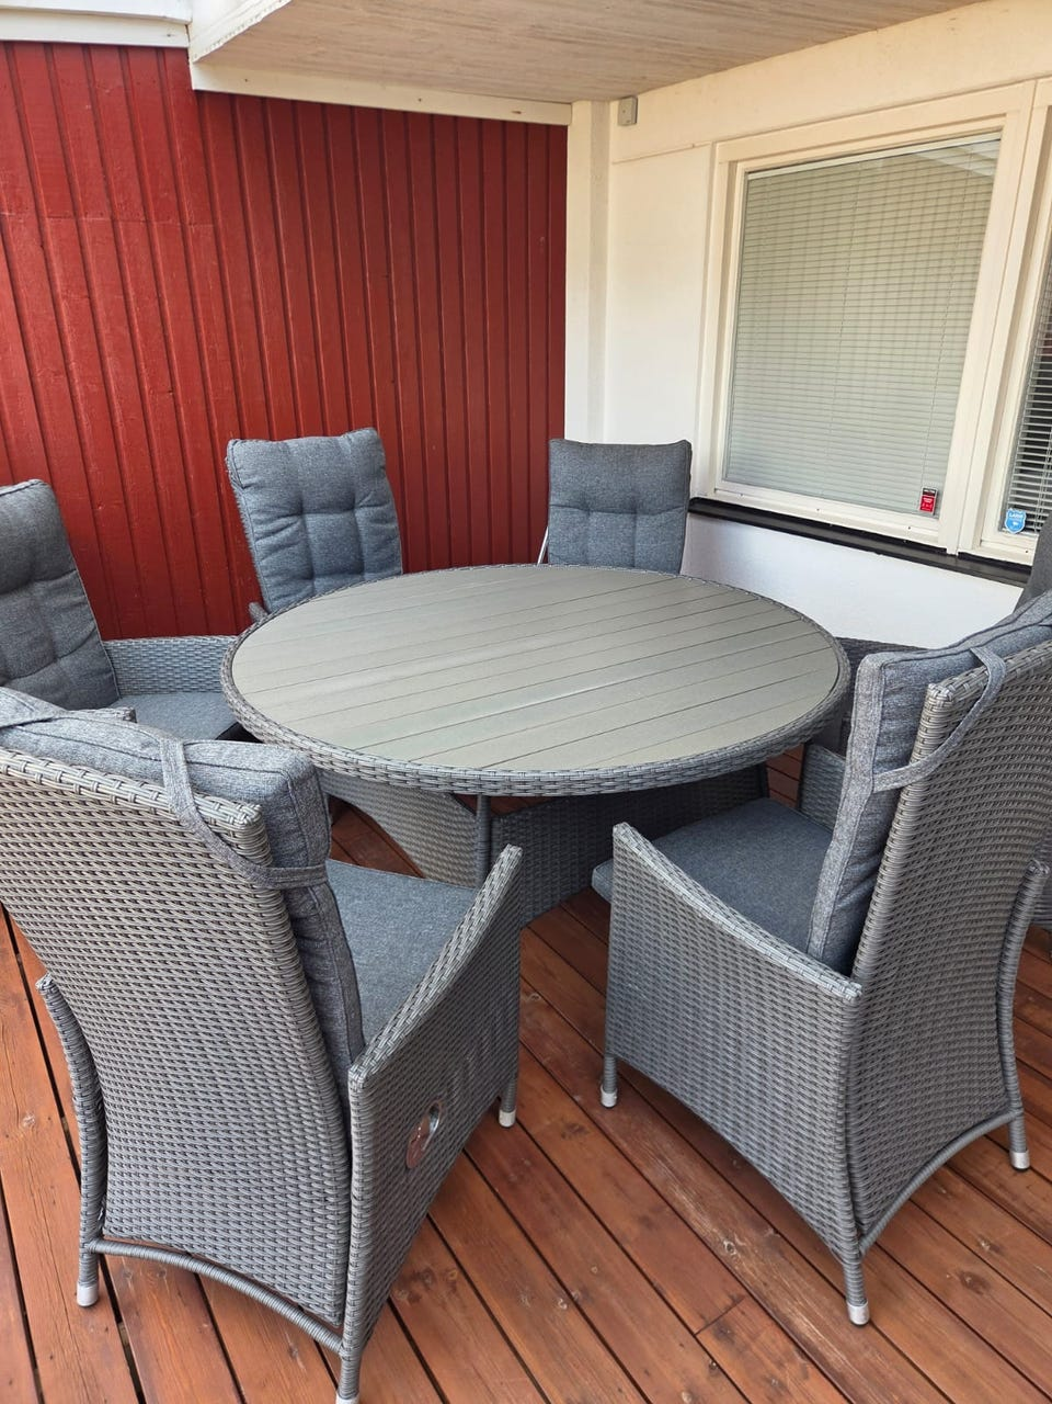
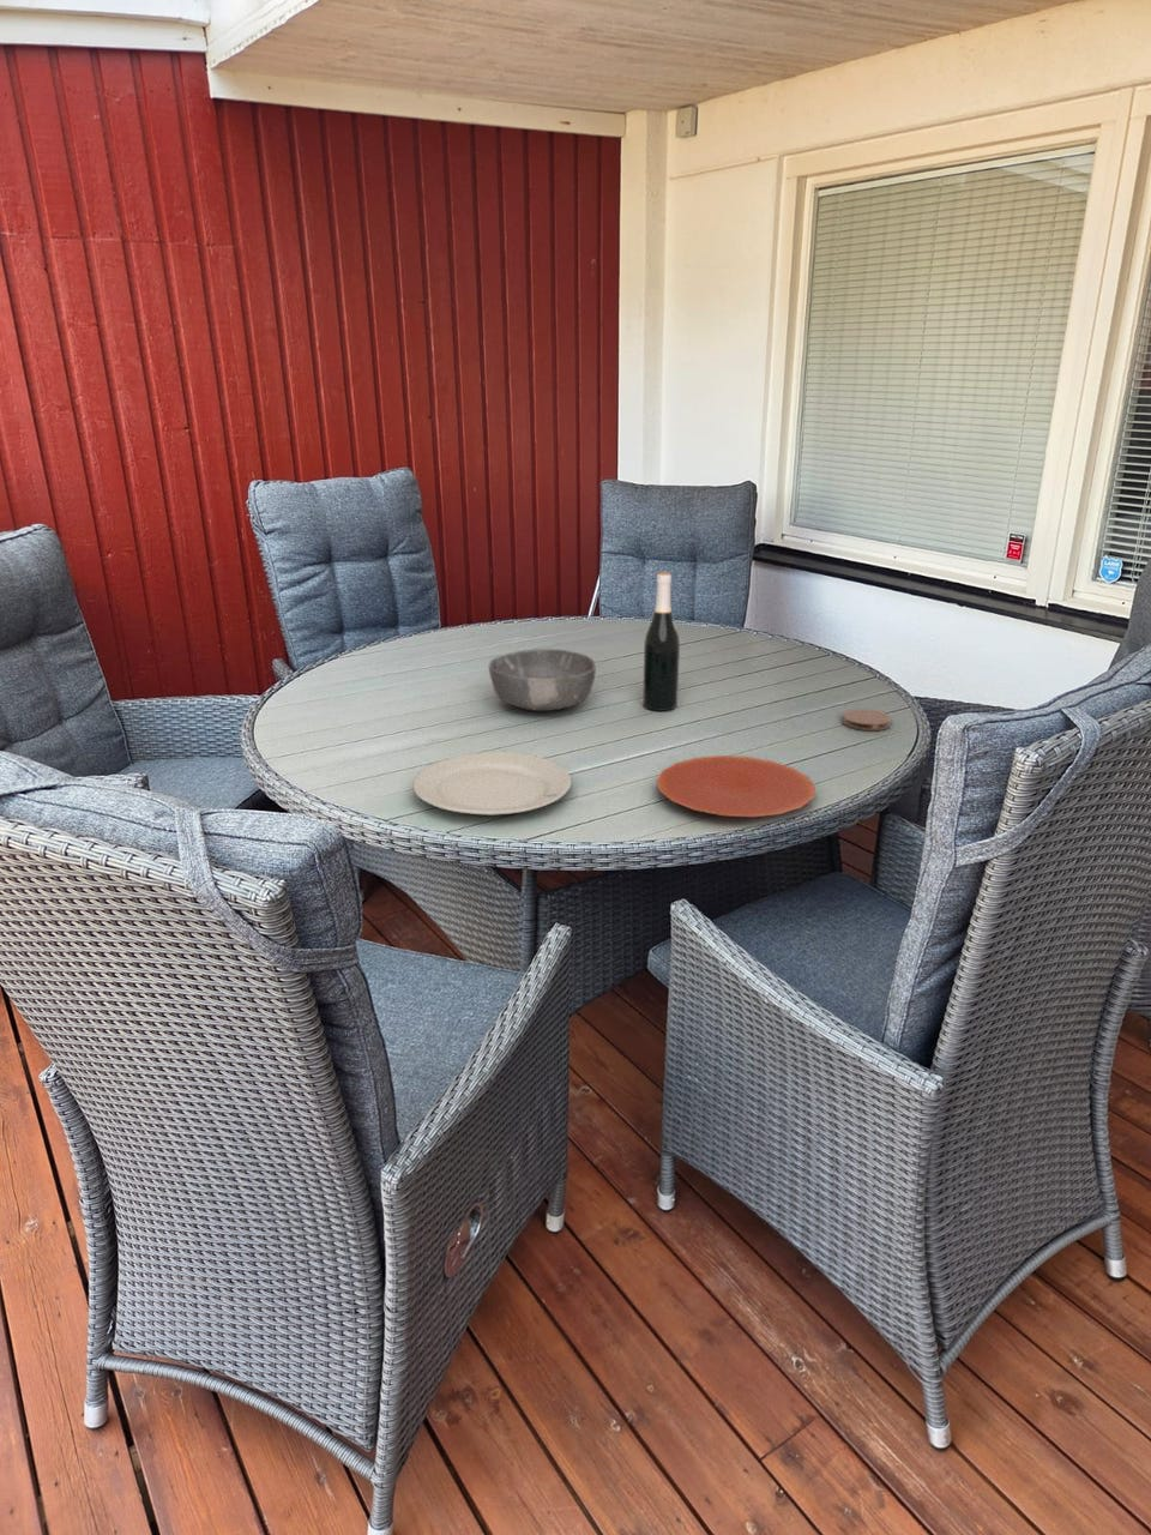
+ chinaware (493, 787)
+ plate (734, 789)
+ coaster (866, 719)
+ wine bottle (661, 641)
+ bowl (542, 684)
